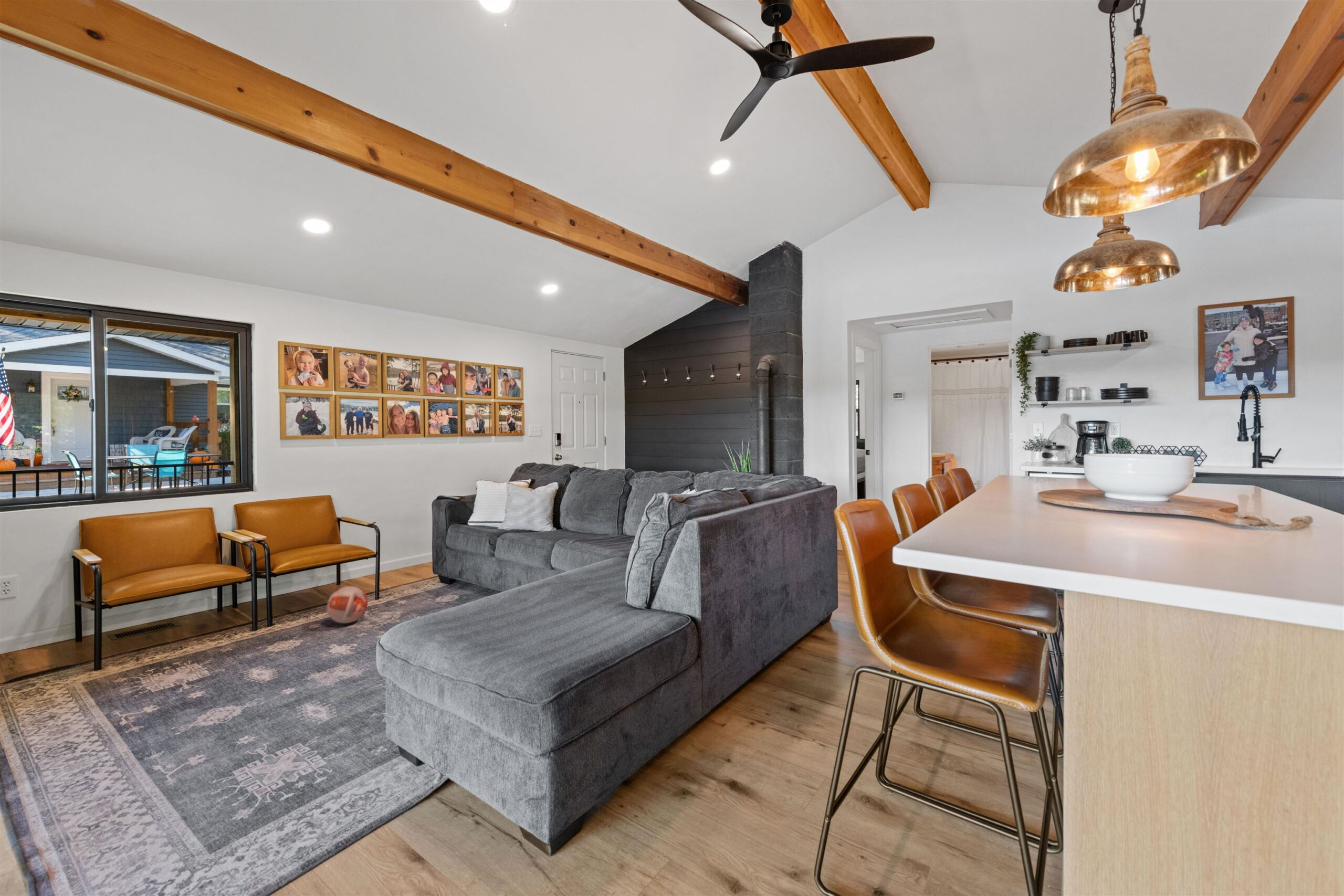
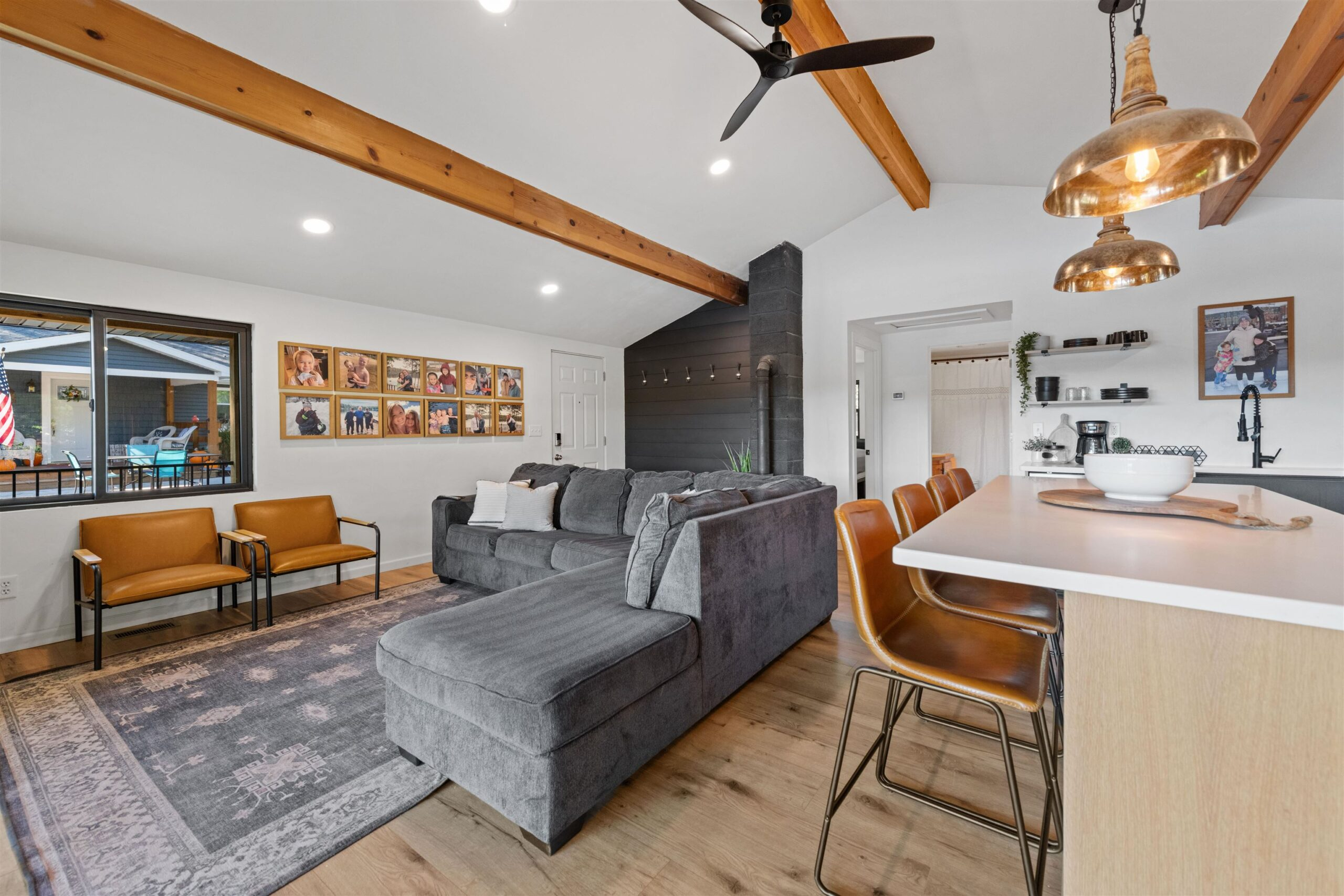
- ball (348, 605)
